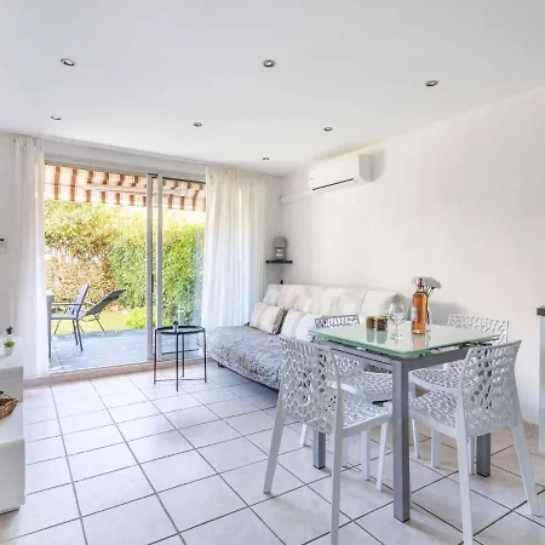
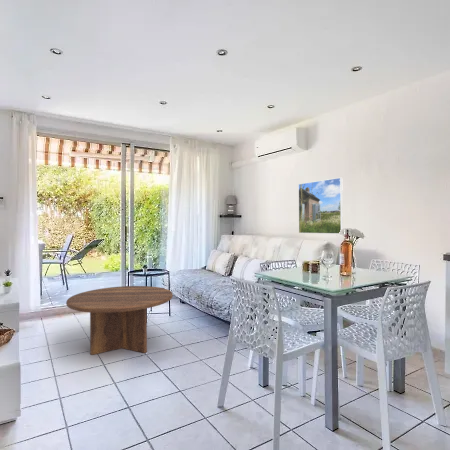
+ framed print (319, 207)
+ coffee table (122, 321)
